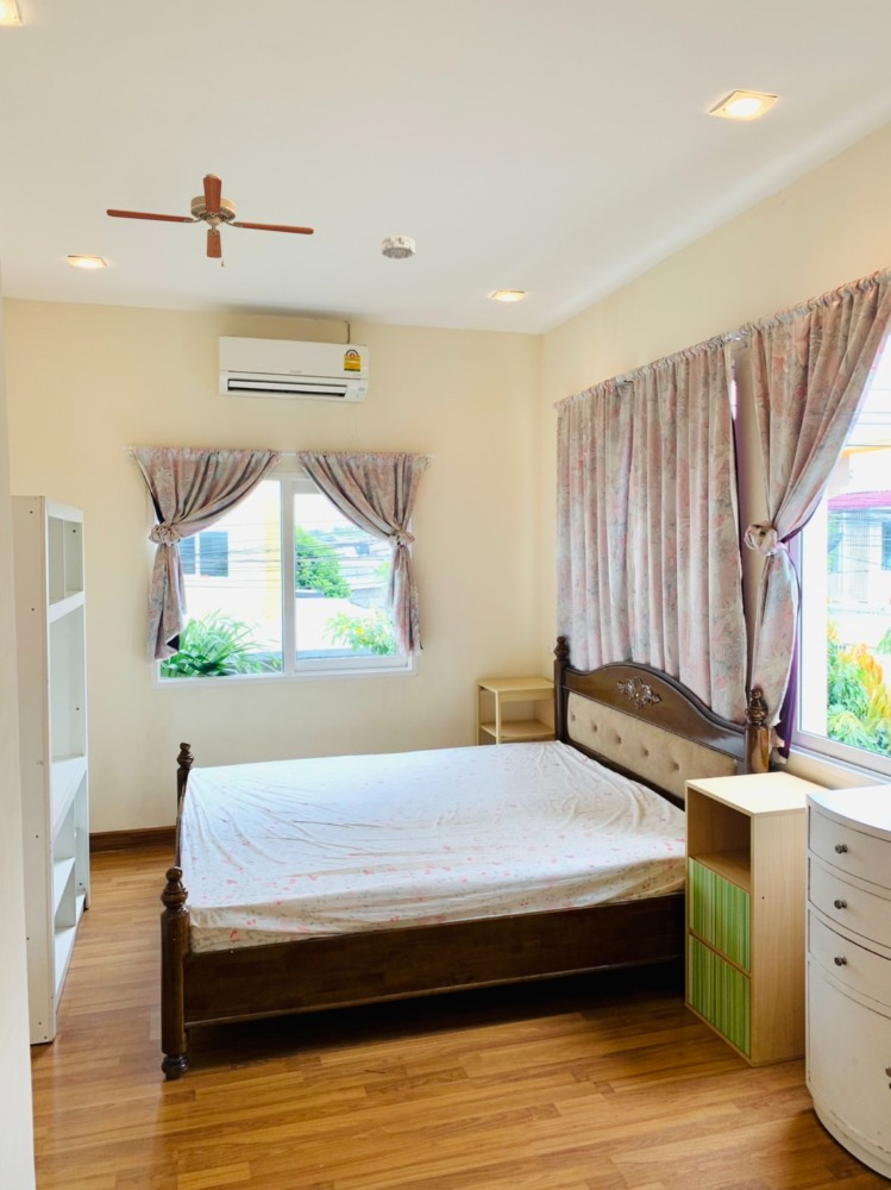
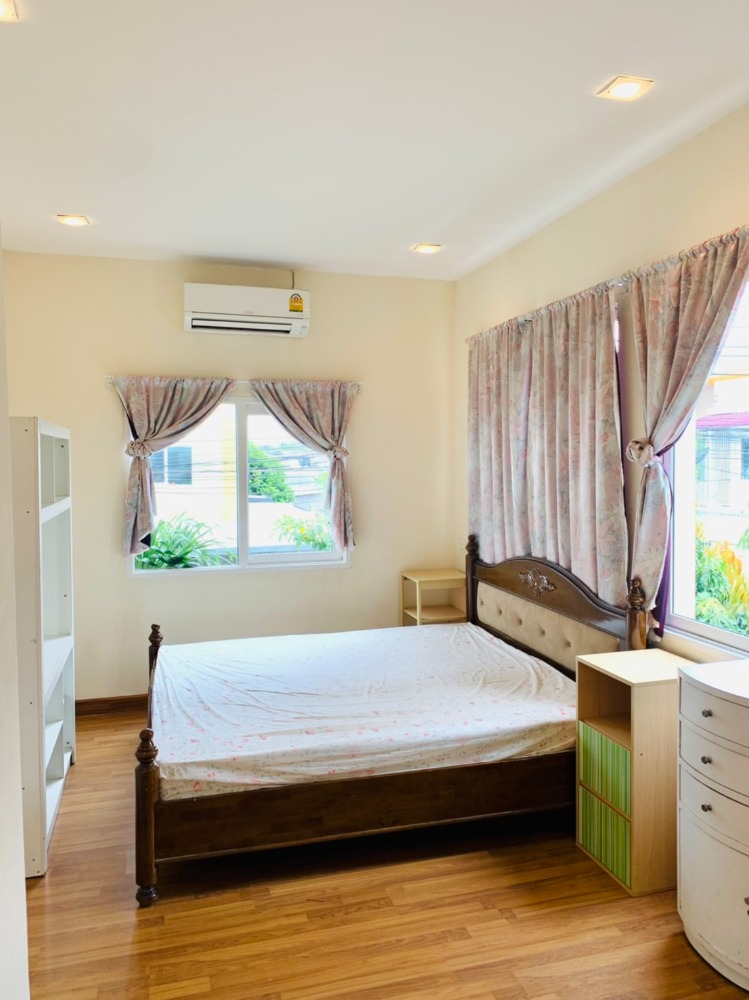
- smoke detector (397, 246)
- ceiling fan (213, 221)
